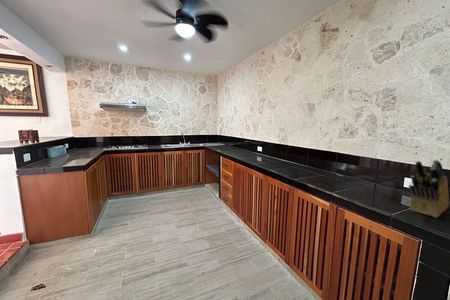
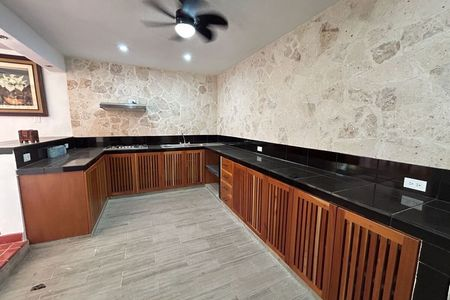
- knife block (430, 184)
